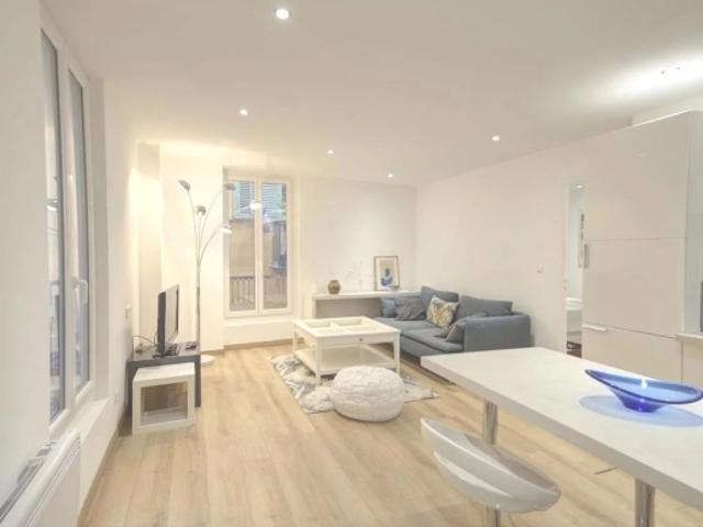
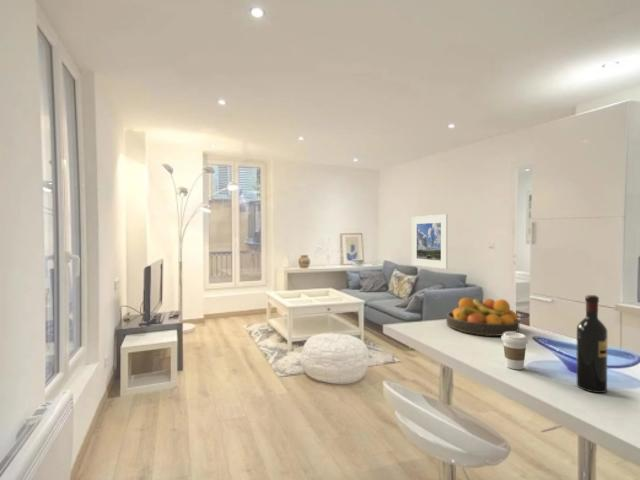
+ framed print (428, 241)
+ fruit bowl (481, 312)
+ wine bottle (591, 341)
+ coffee cup (514, 350)
